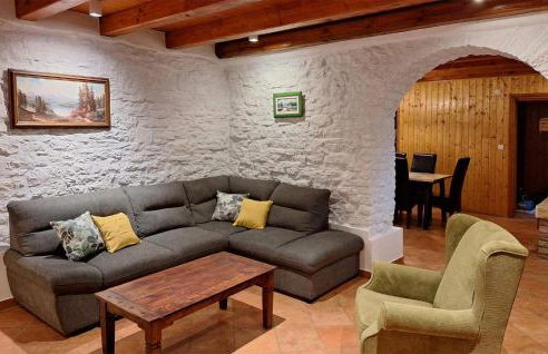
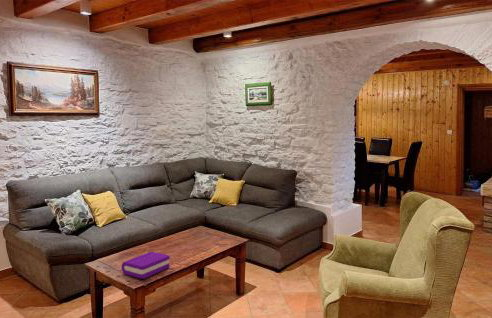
+ book (146, 264)
